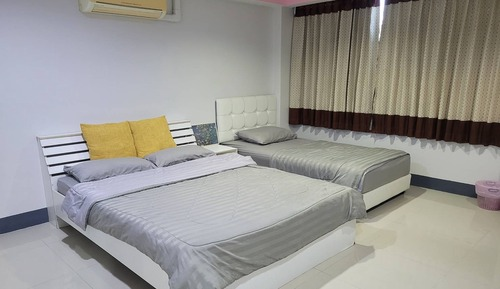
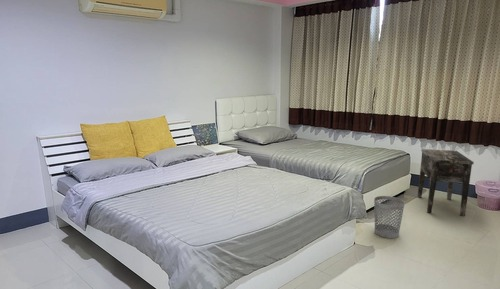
+ side table (442, 180)
+ wastebasket (388, 217)
